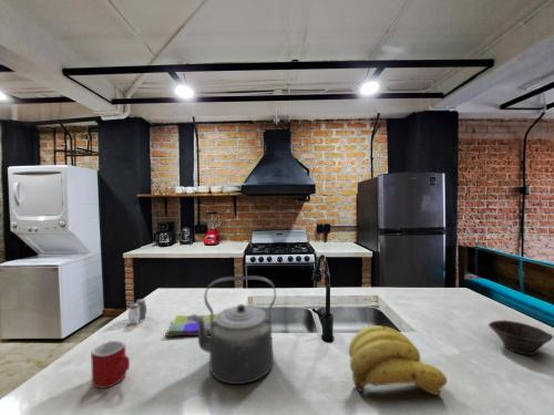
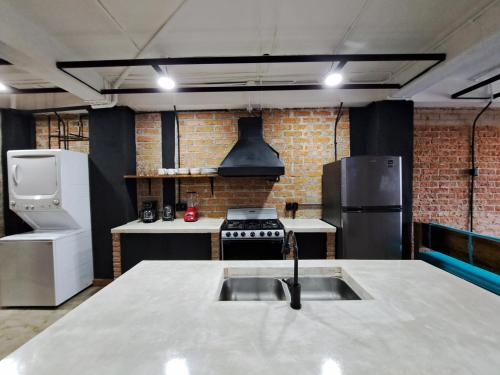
- kettle (234, 321)
- bowl (519, 338)
- mug (113, 364)
- banana bunch (394, 362)
- dish towel (197, 323)
- salt and pepper shaker (137, 310)
